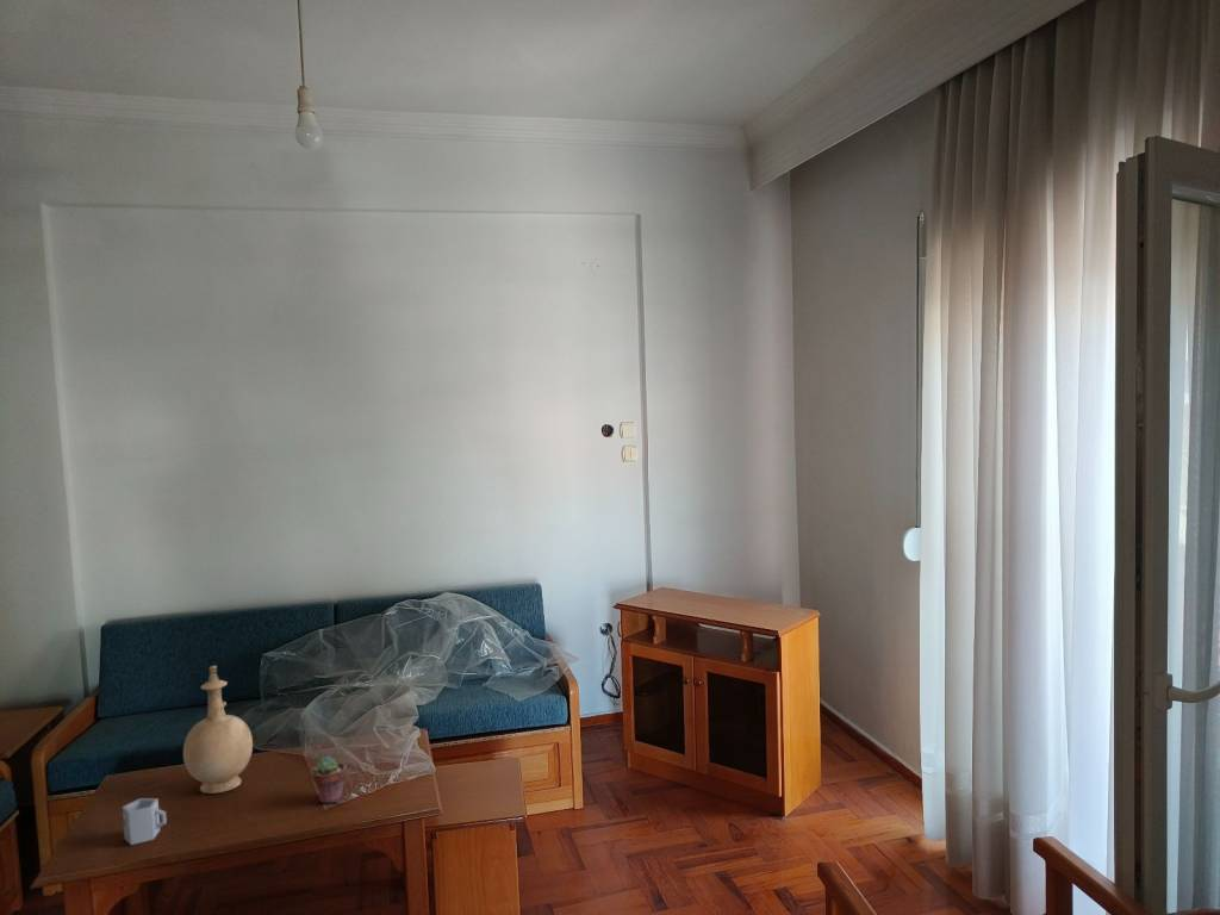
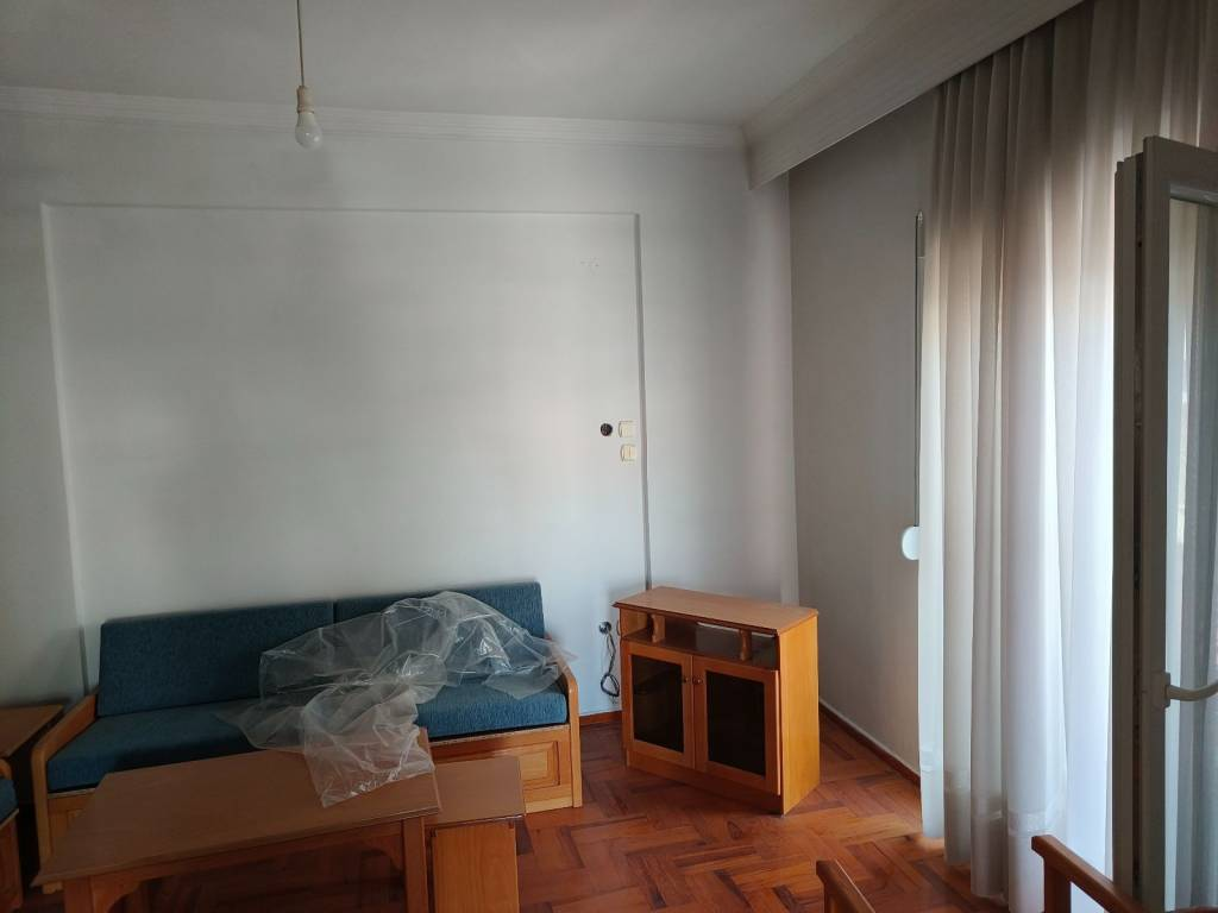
- vase (217, 726)
- cup (144, 820)
- potted succulent (329, 777)
